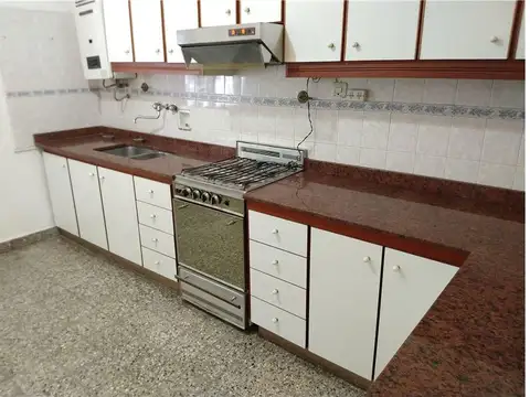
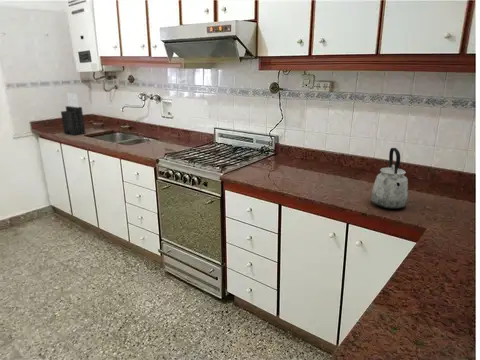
+ kettle (393, 179)
+ knife block (70, 113)
